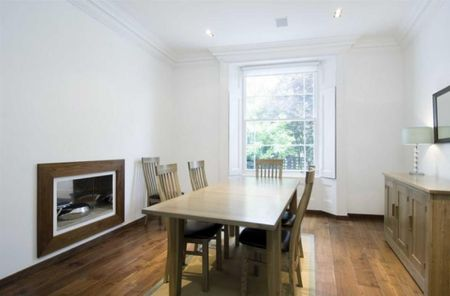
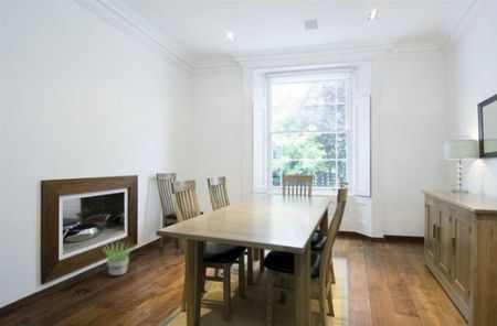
+ potted plant (118, 259)
